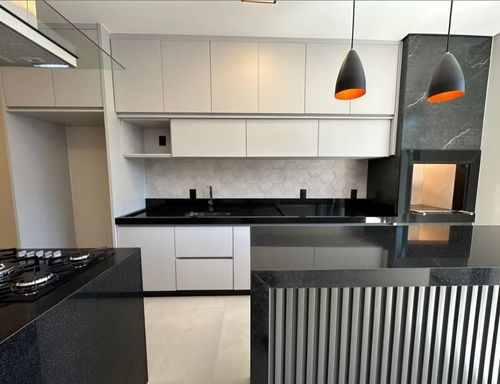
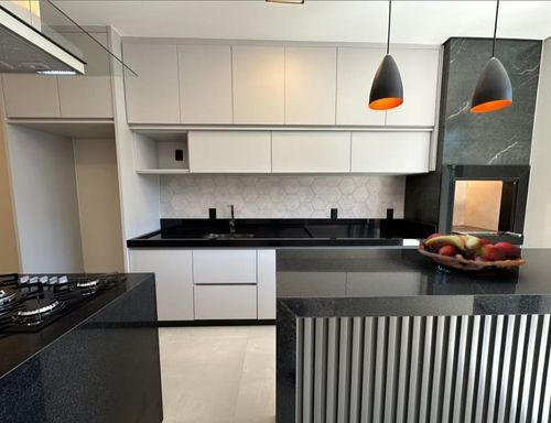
+ fruit basket (466, 251)
